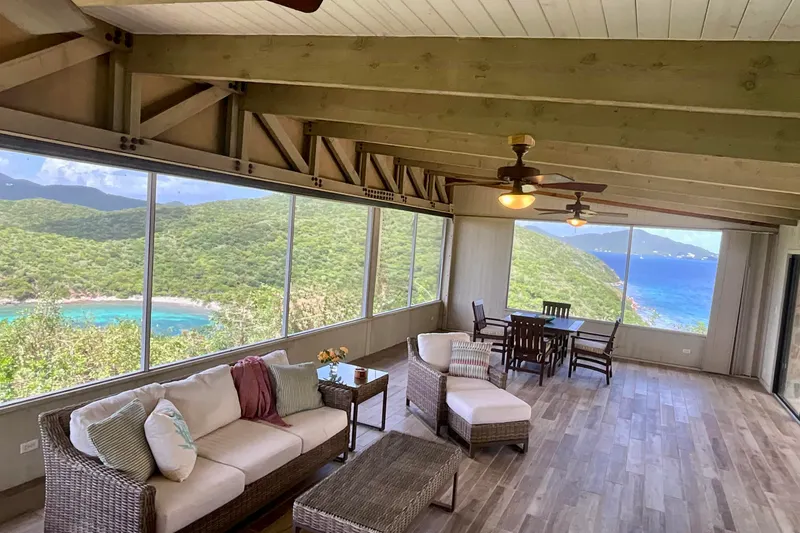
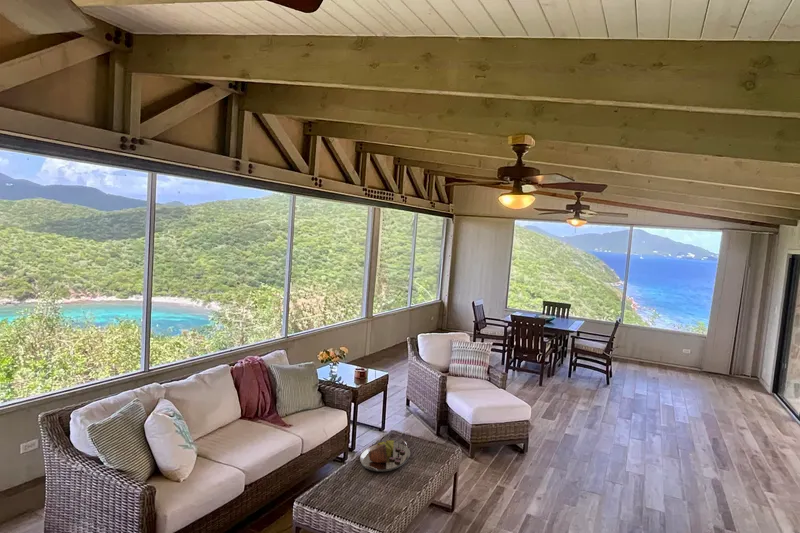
+ serving tray (386, 449)
